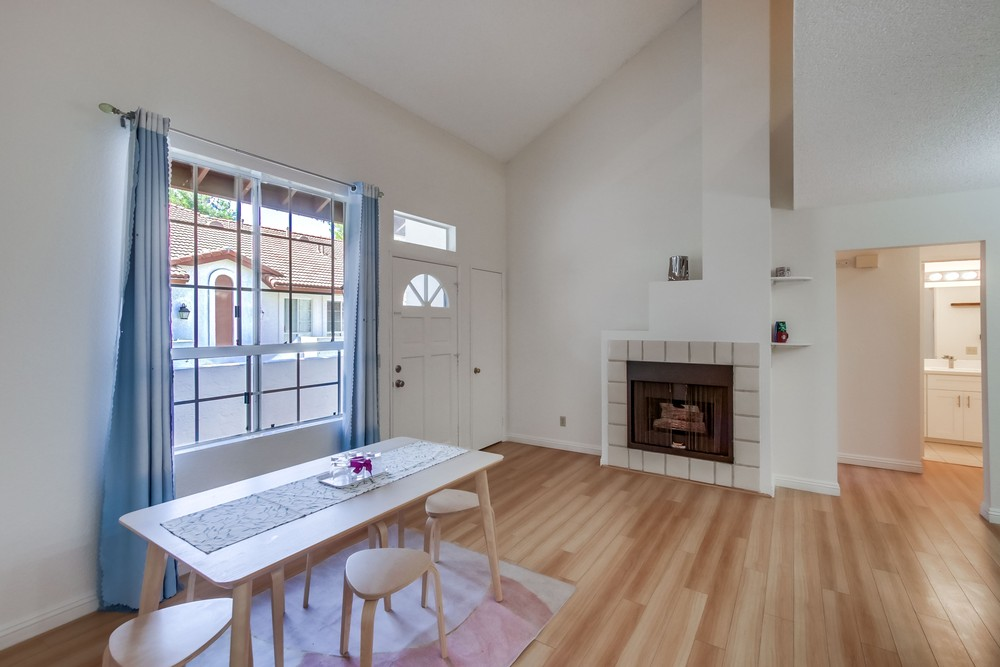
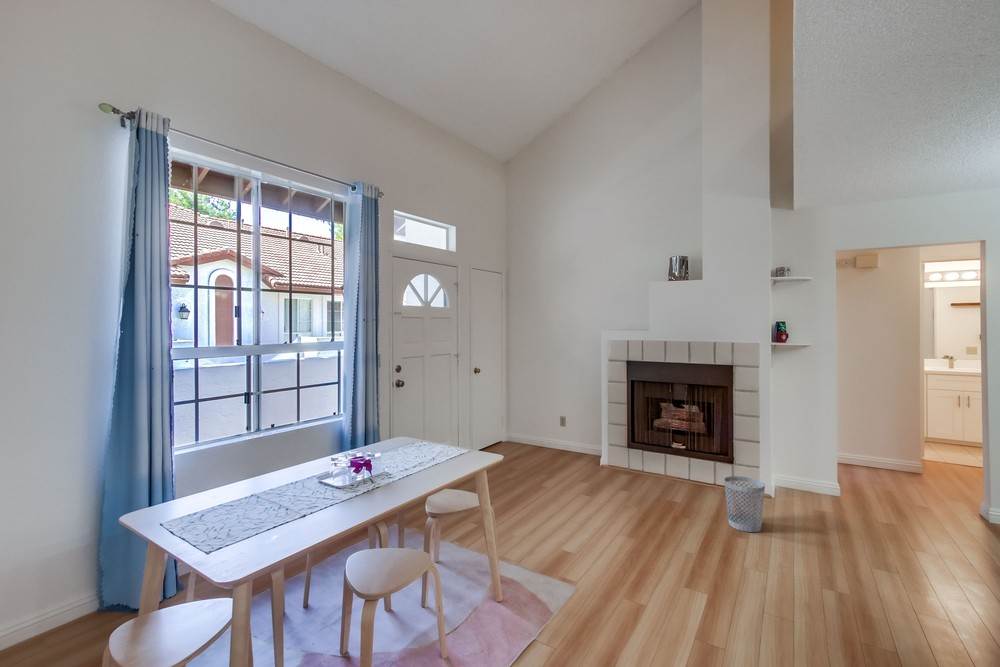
+ wastebasket (744, 504)
